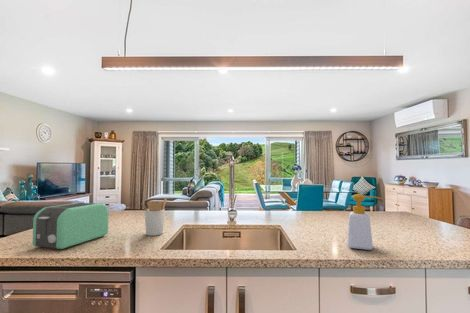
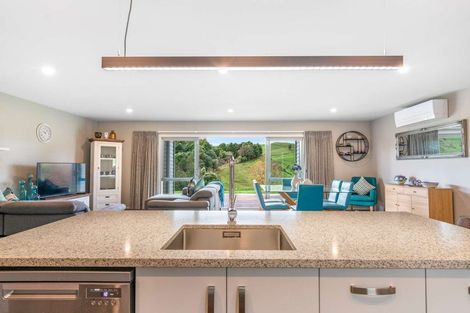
- soap bottle (364, 220)
- toaster (74, 223)
- utensil holder (154, 216)
